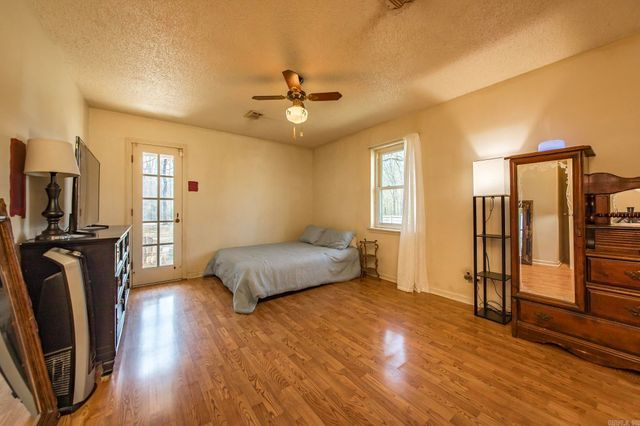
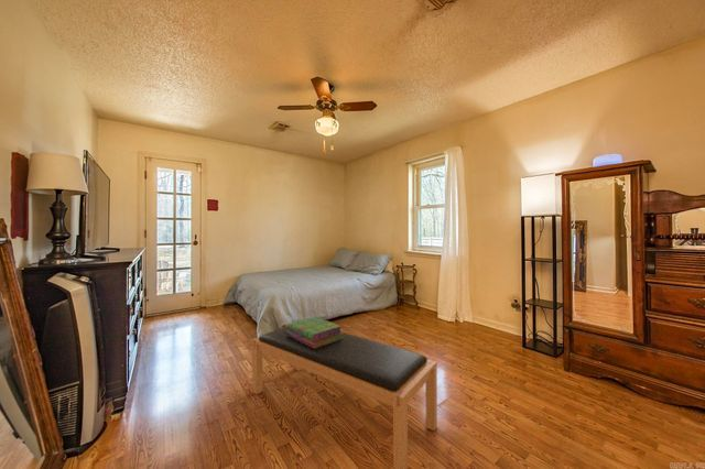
+ bench (335, 374)
+ stack of books (314, 330)
